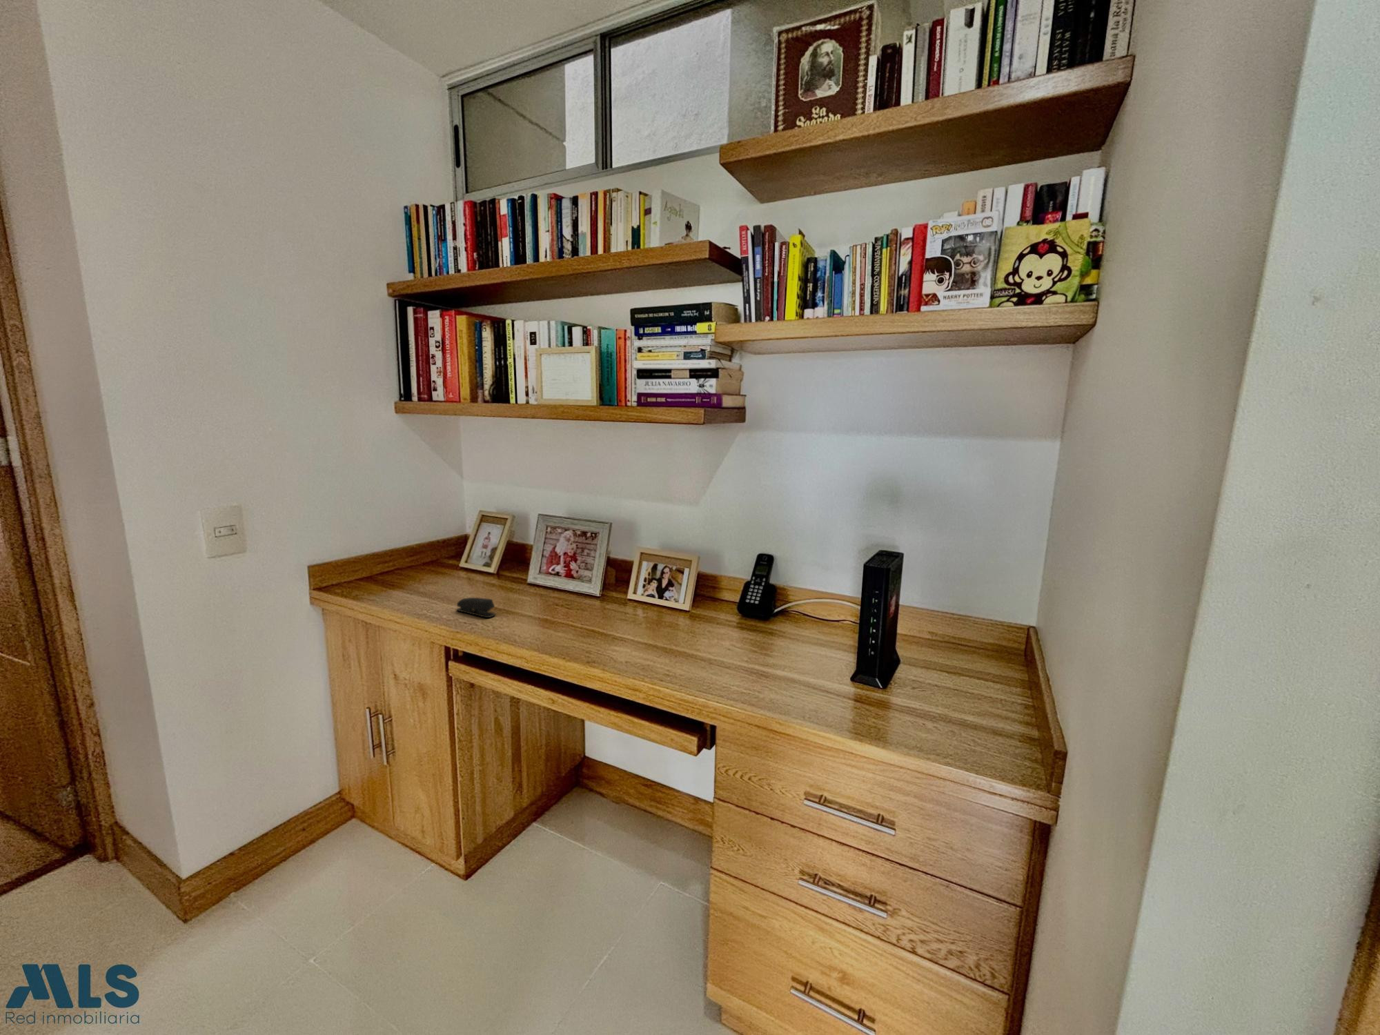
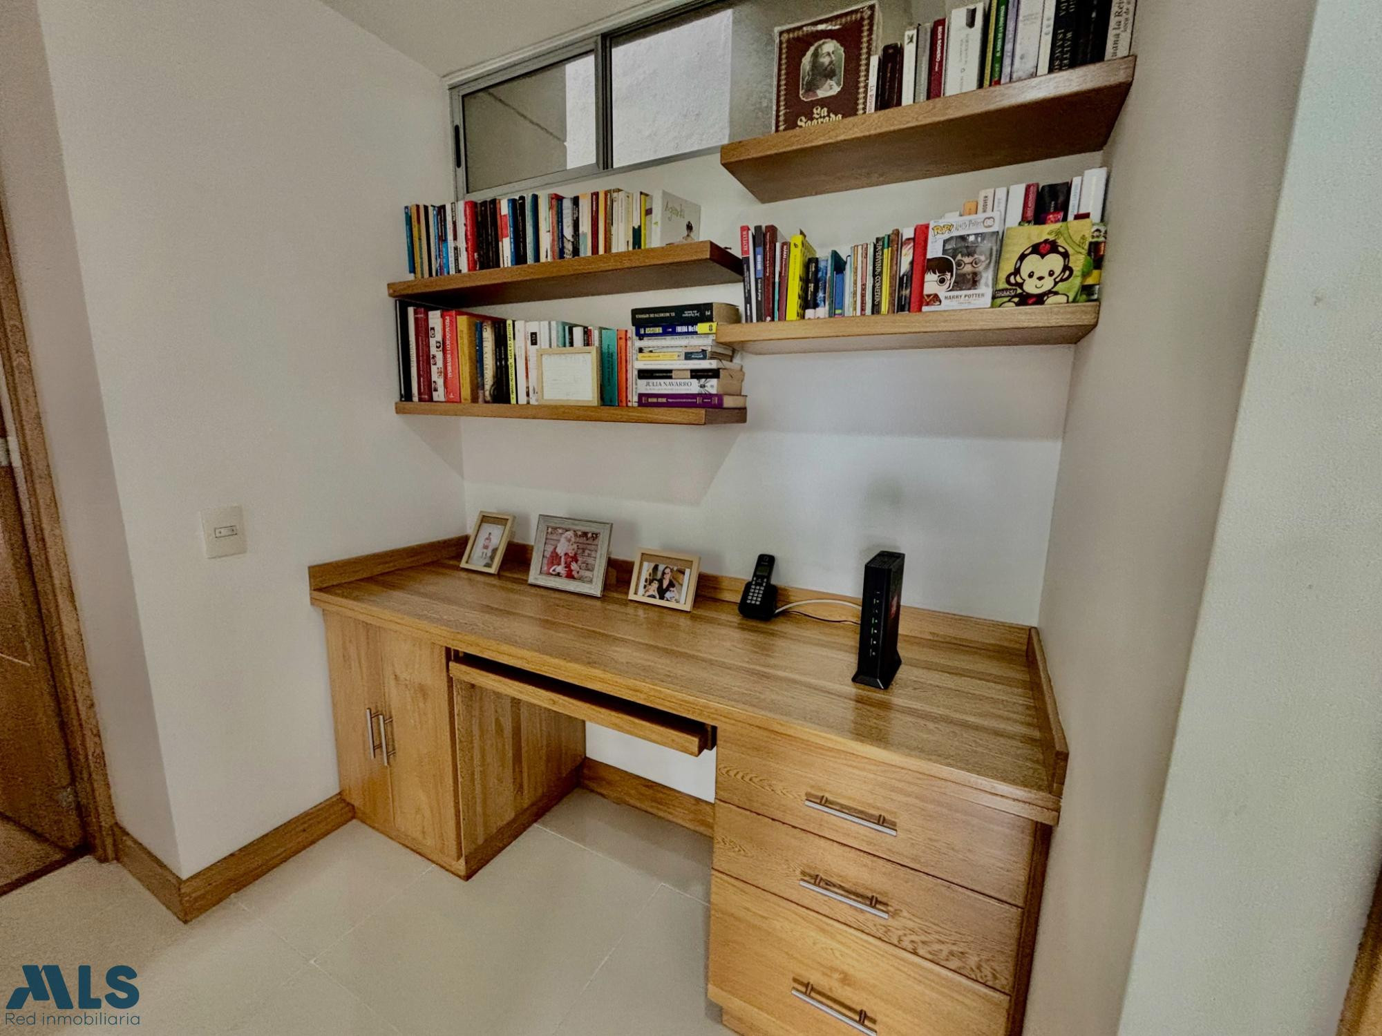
- stapler (475, 604)
